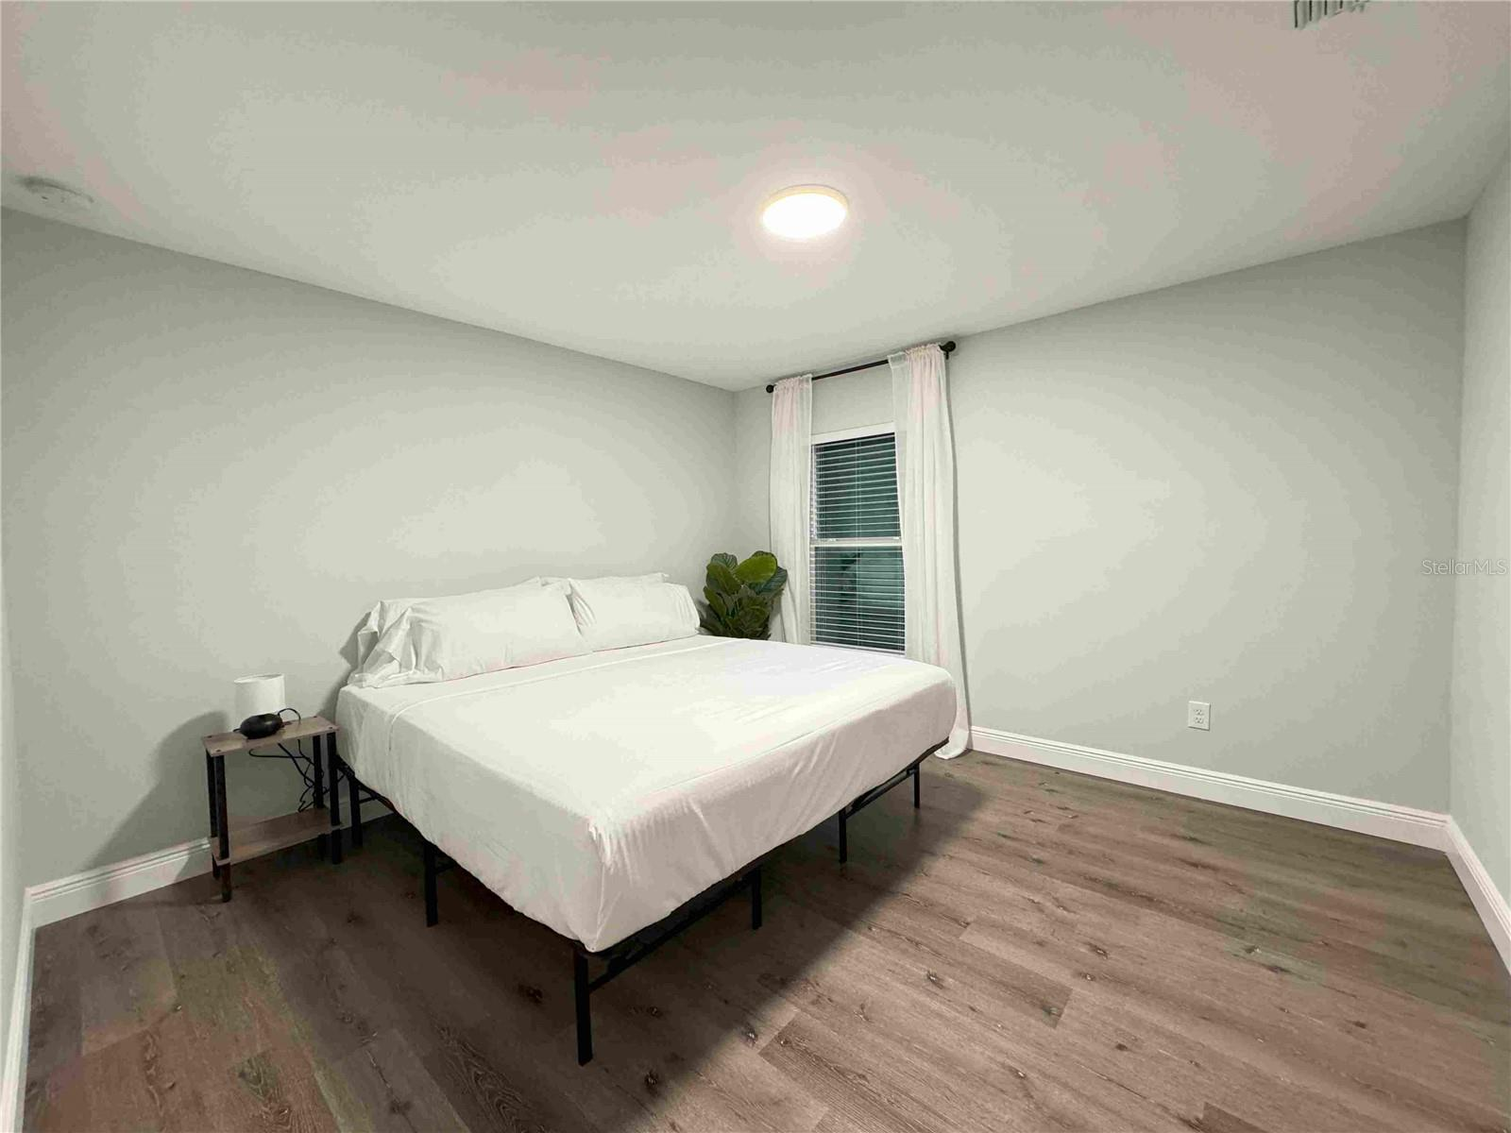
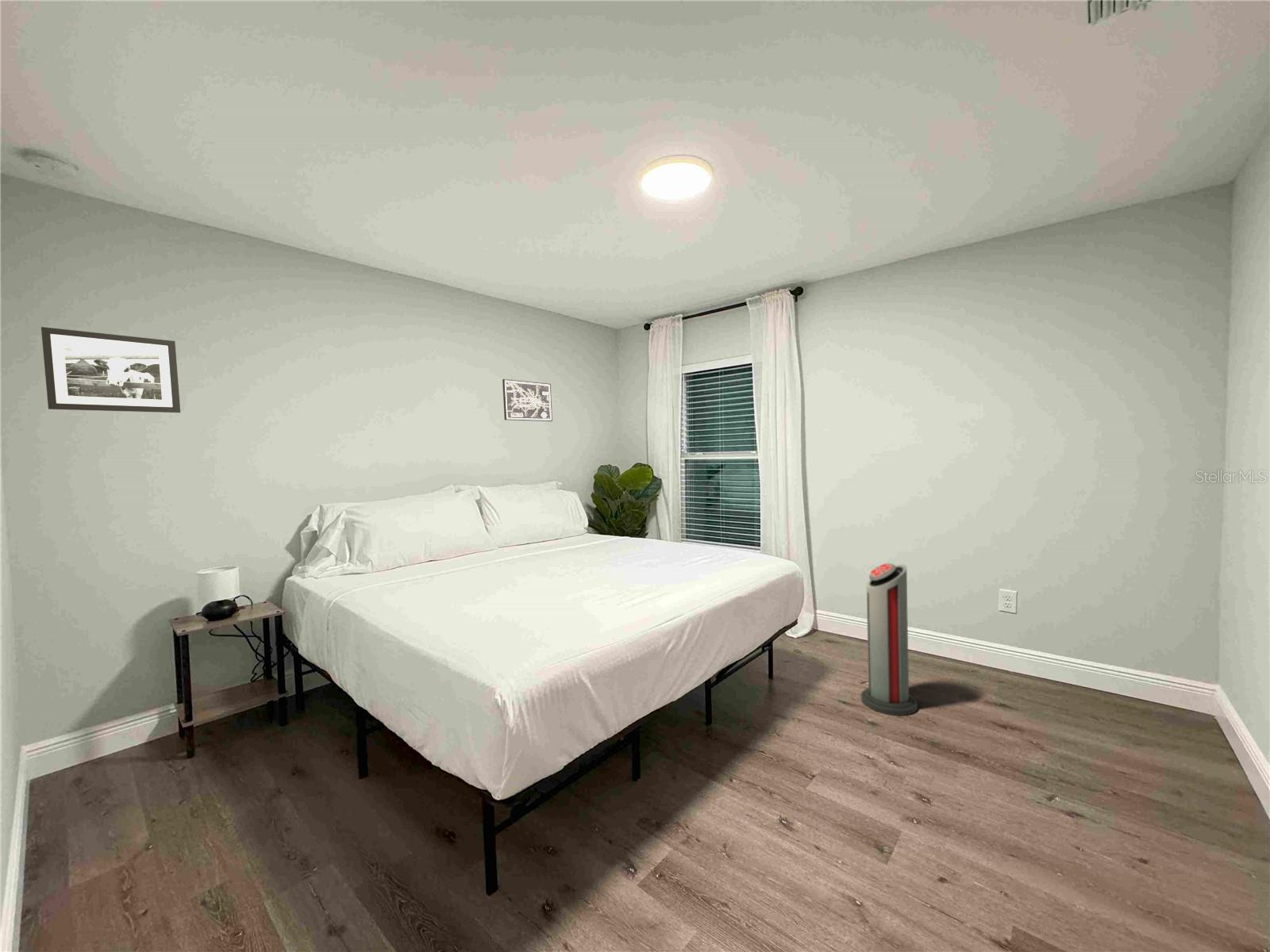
+ air purifier (887, 633)
+ wall art (528, 401)
+ picture frame (115, 373)
